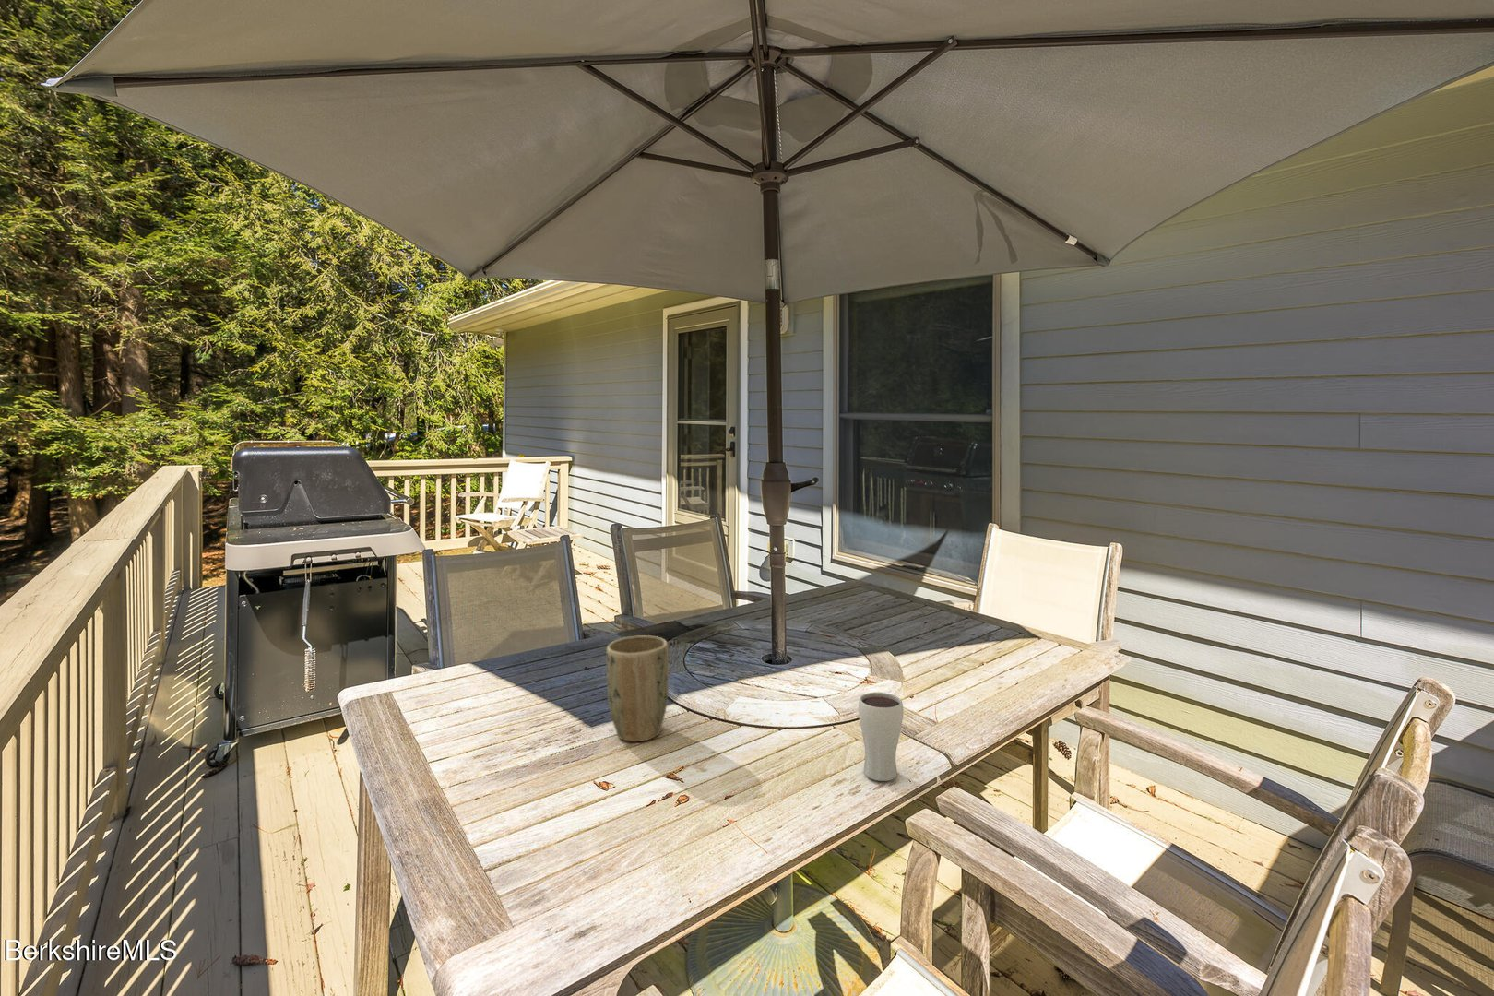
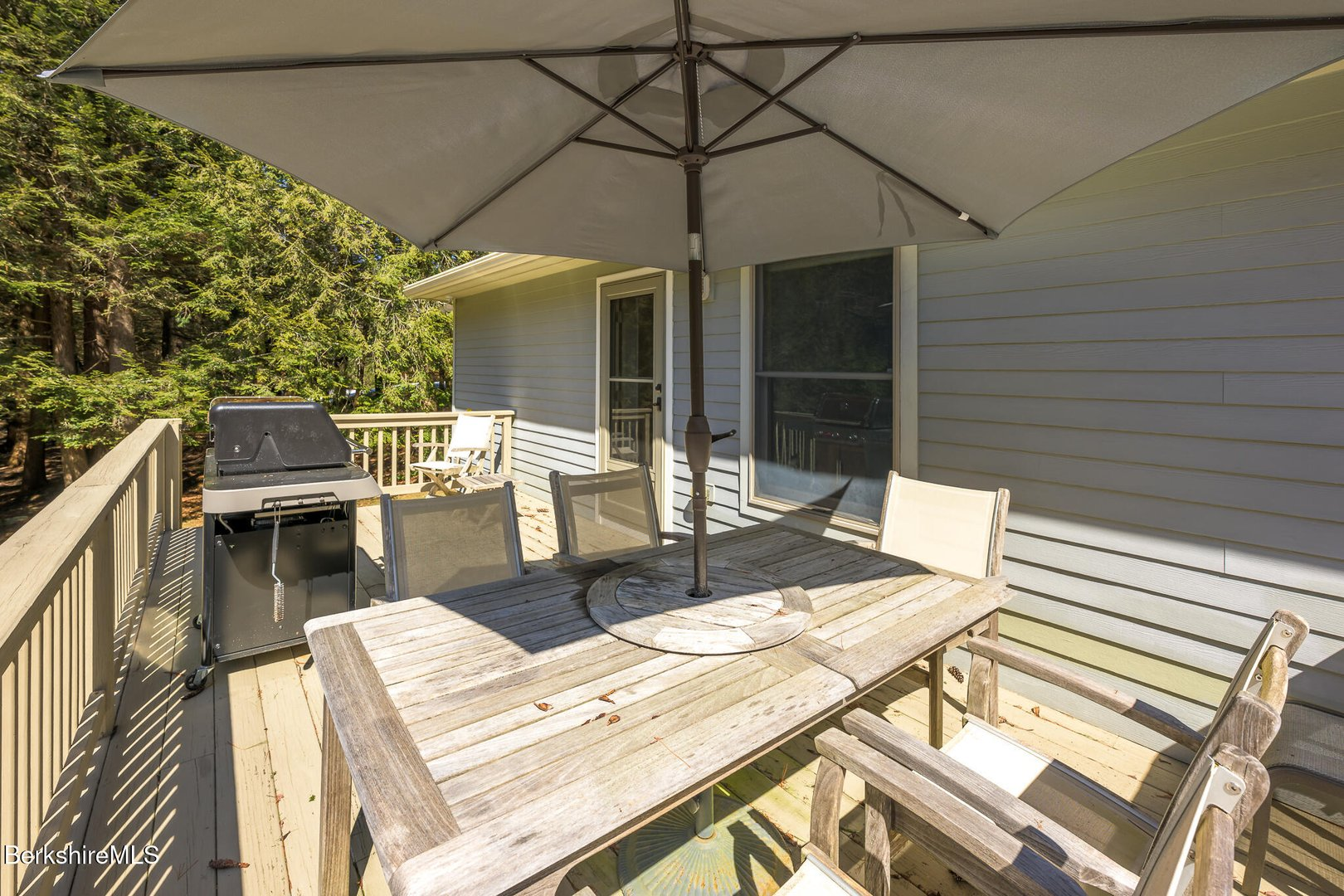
- plant pot (638, 688)
- drinking glass (879, 737)
